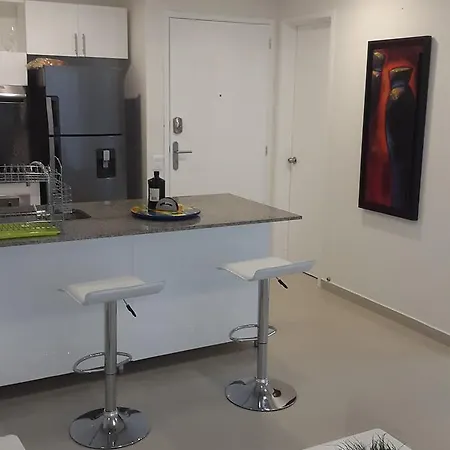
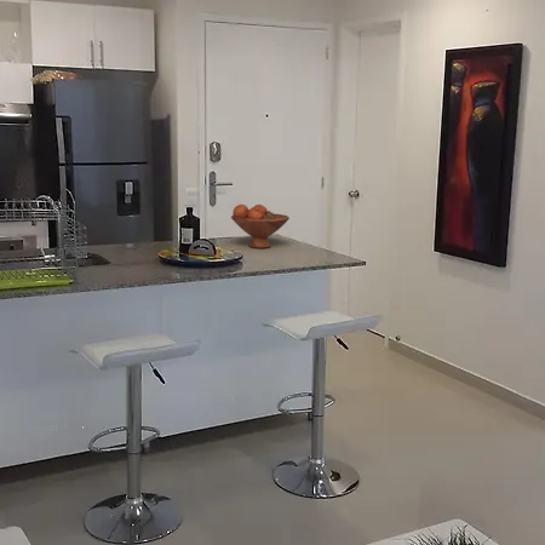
+ fruit bowl (259, 225)
